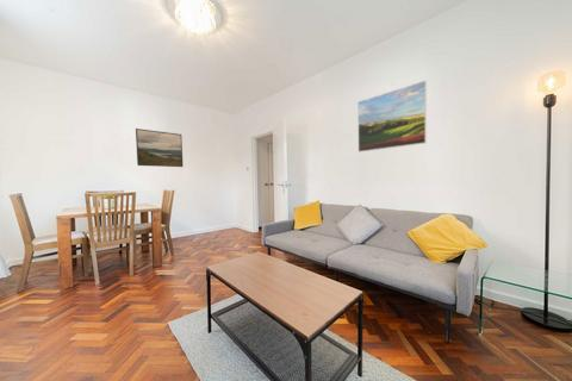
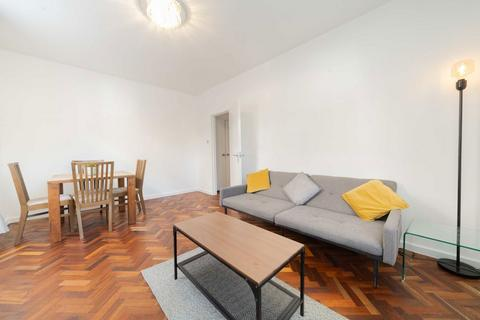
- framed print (388, 120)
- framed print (160, 149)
